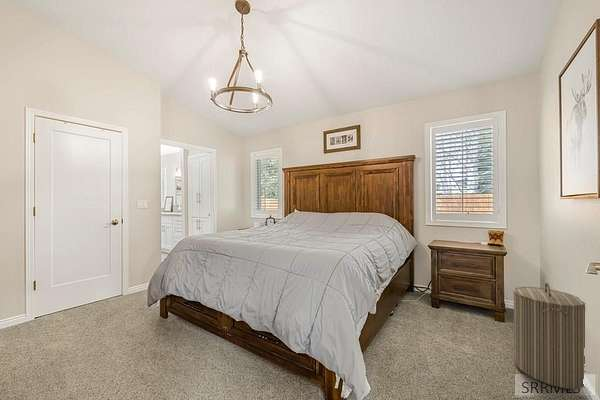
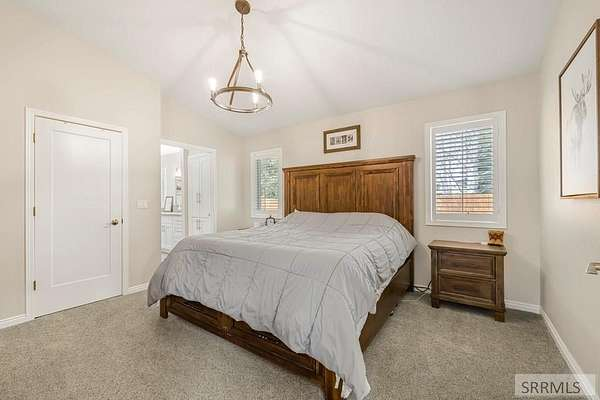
- laundry hamper (547, 327)
